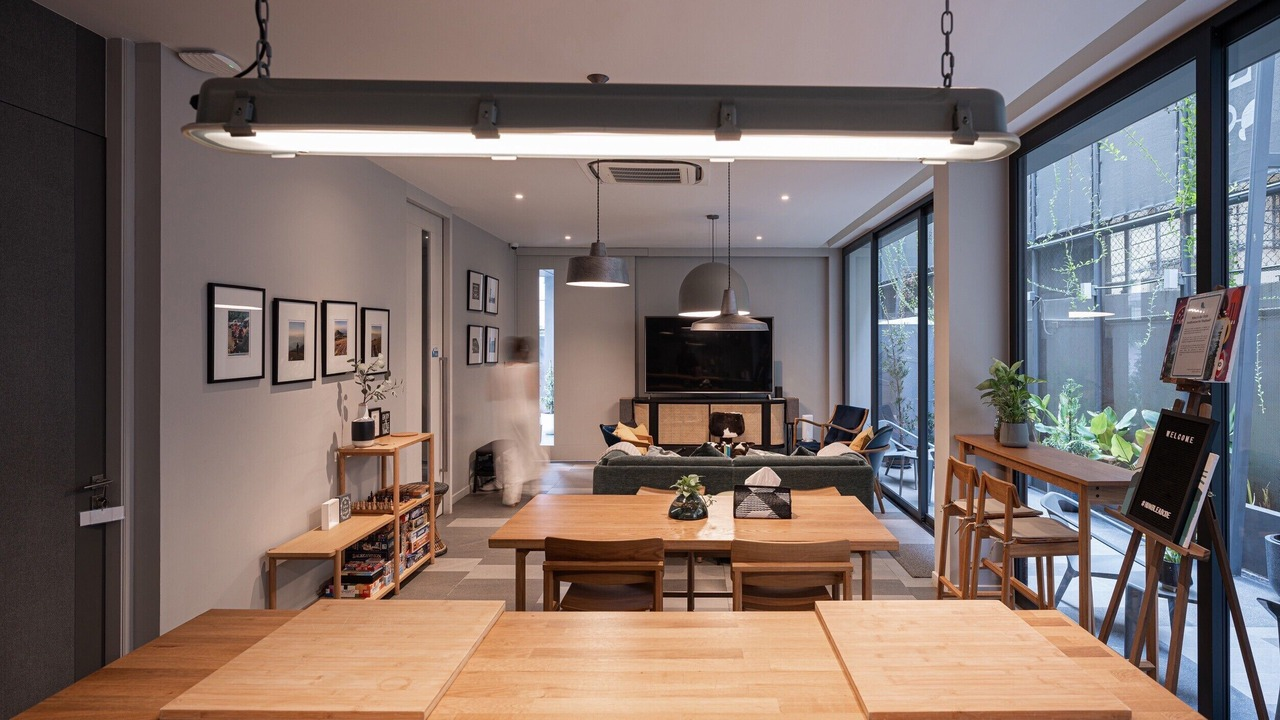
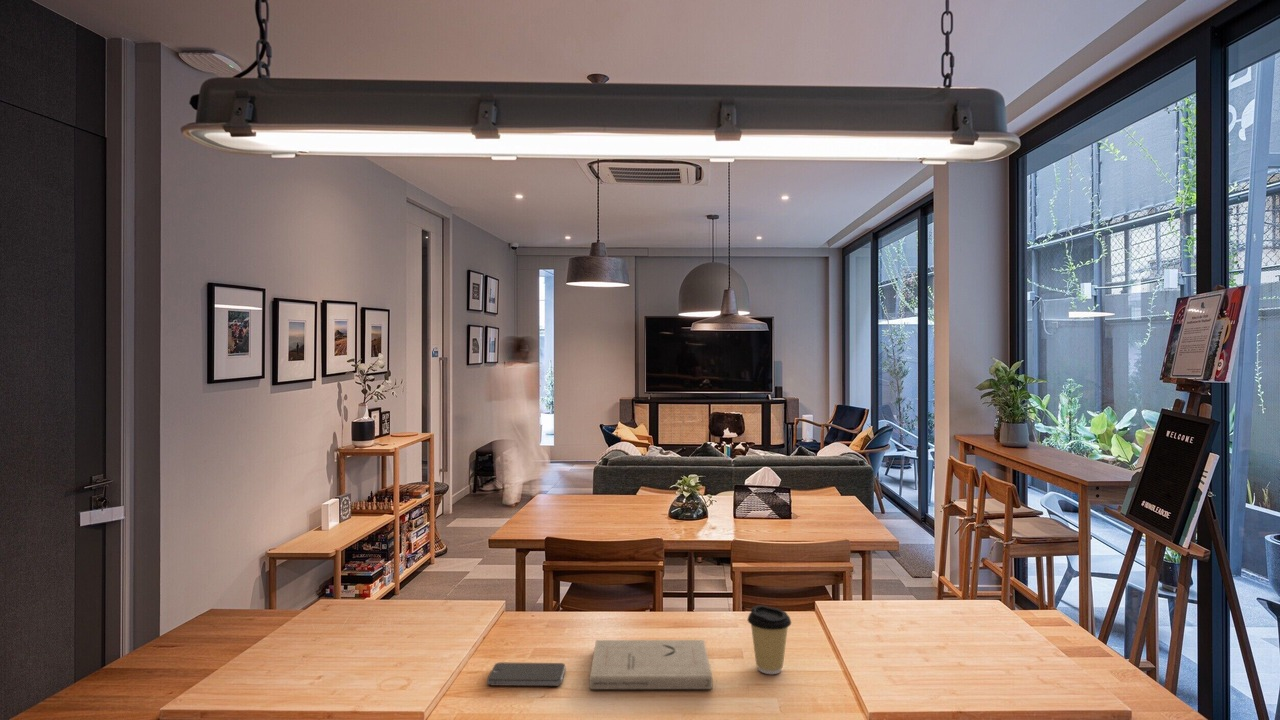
+ coffee cup (769, 639)
+ book (650, 662)
+ smartphone (527, 673)
